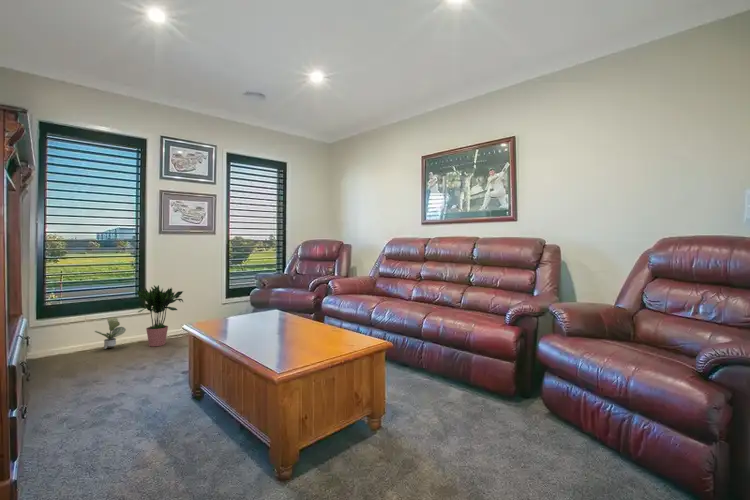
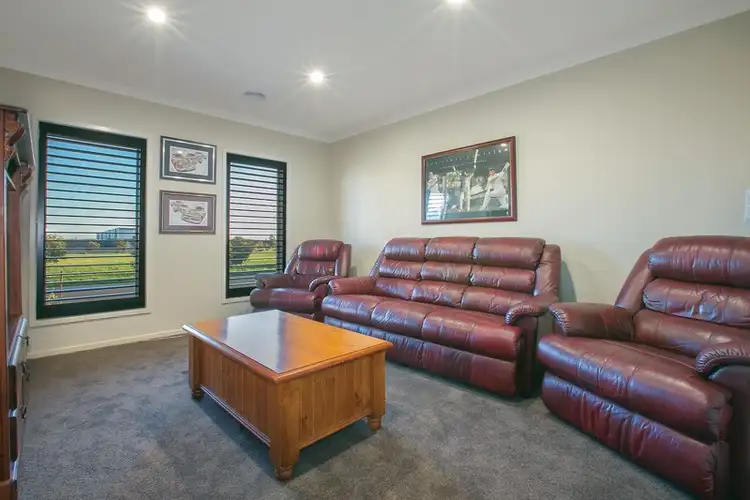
- potted plant (158, 313)
- potted plant (110, 333)
